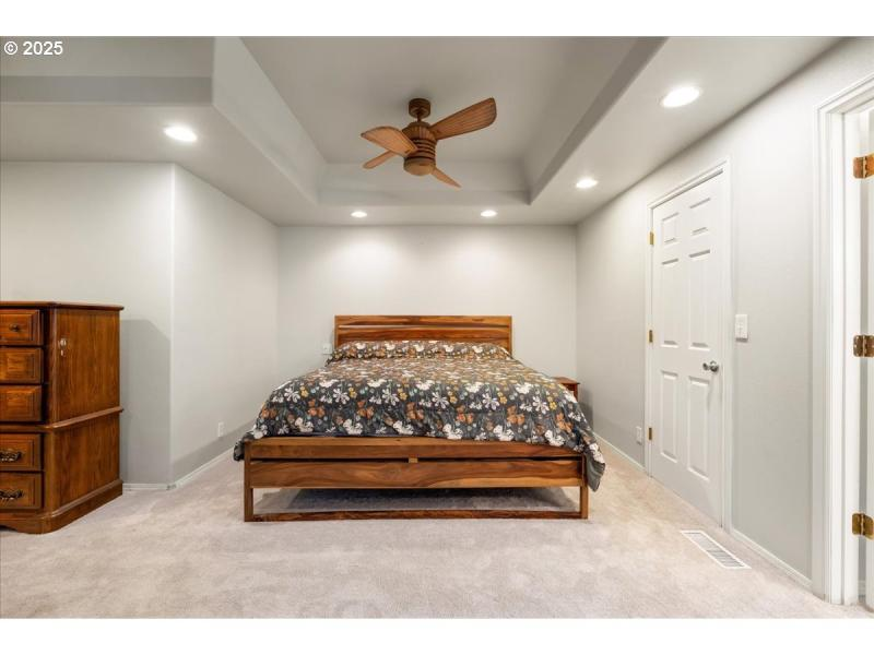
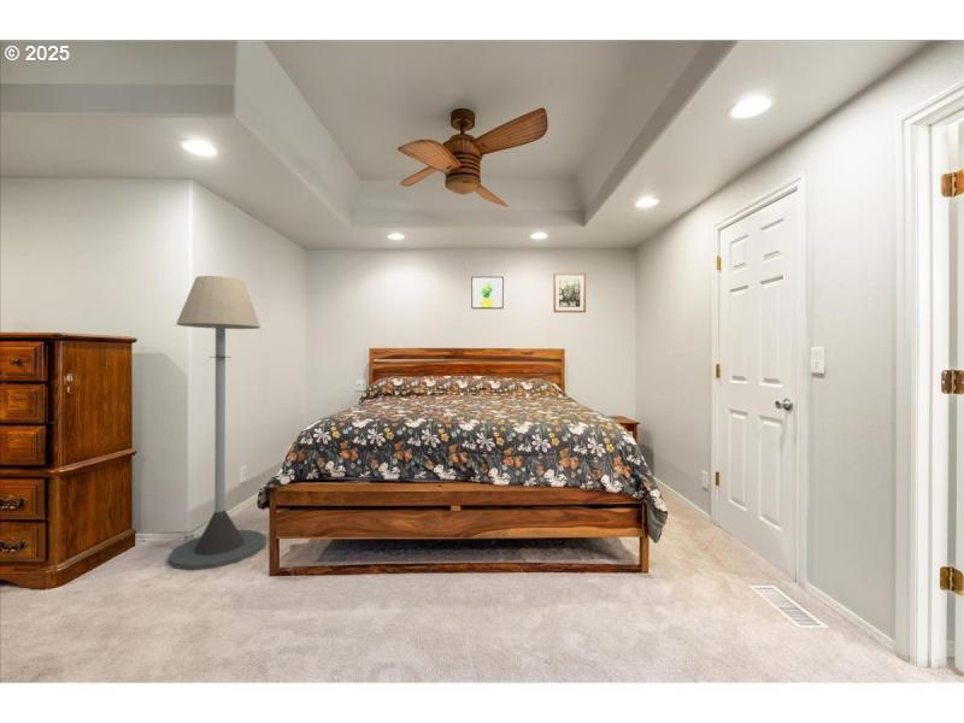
+ floor lamp (219, 415)
+ wall art (487, 293)
+ wall art (569, 293)
